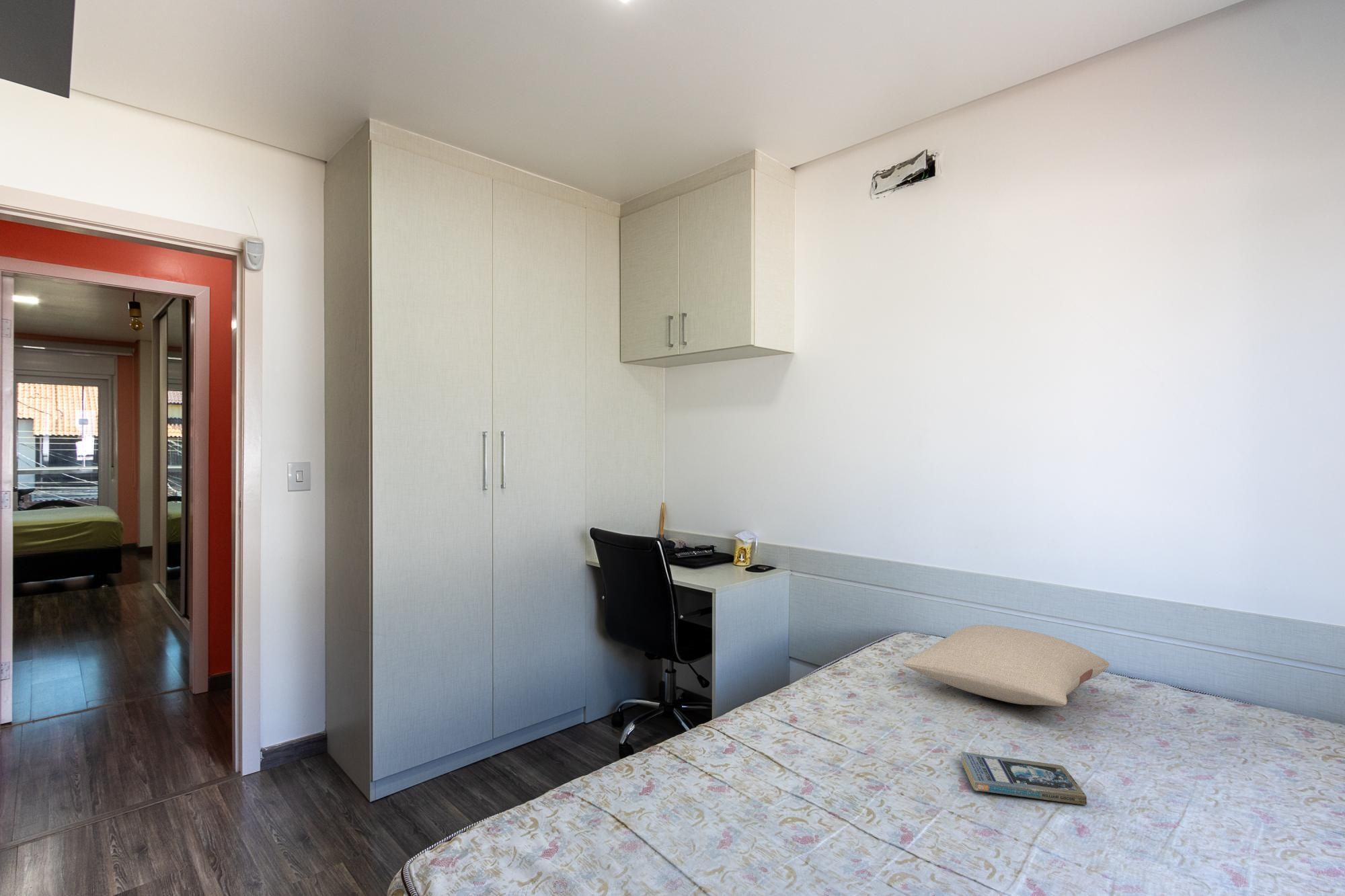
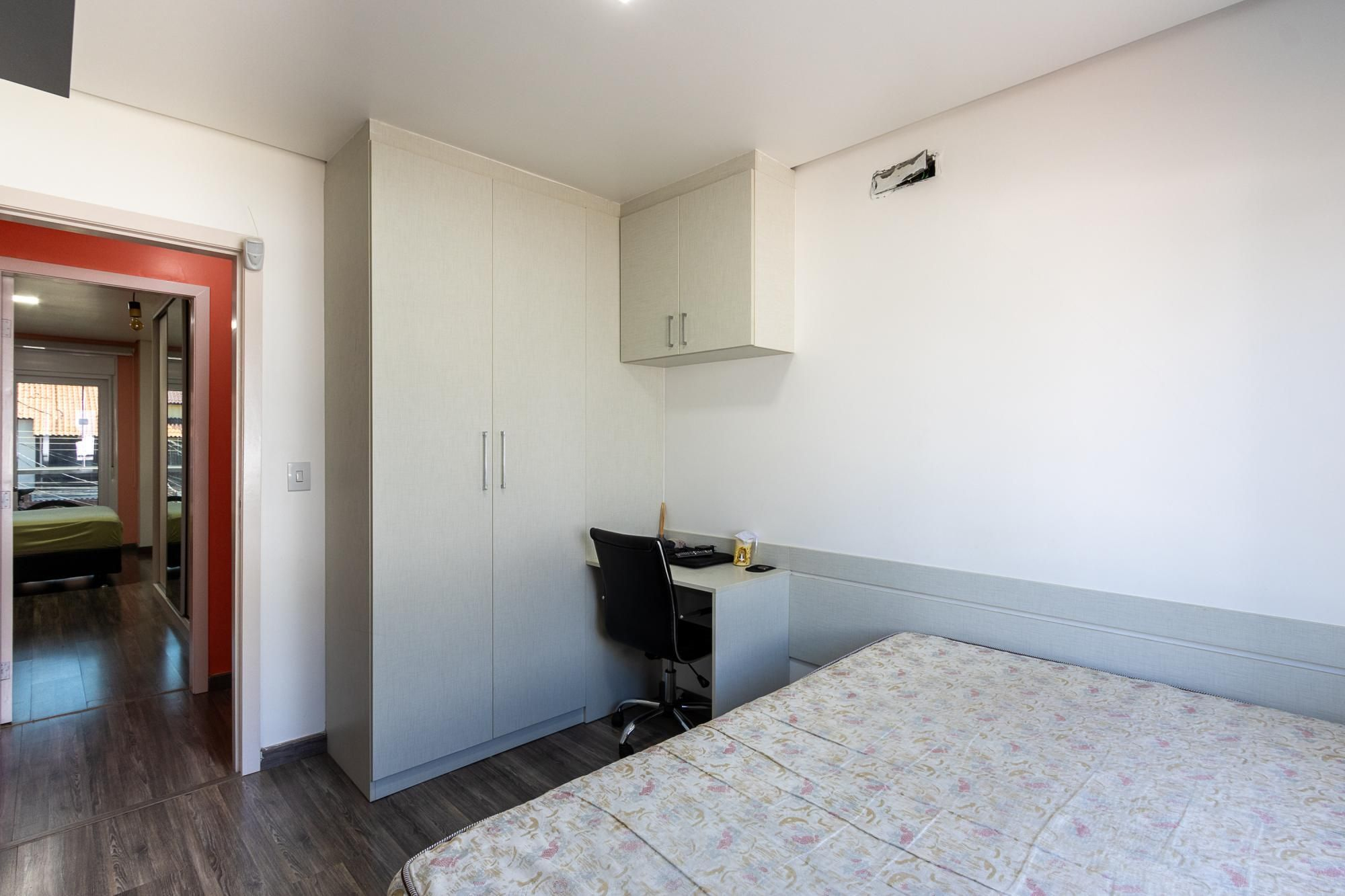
- pillow (1004, 663)
- book (1020, 777)
